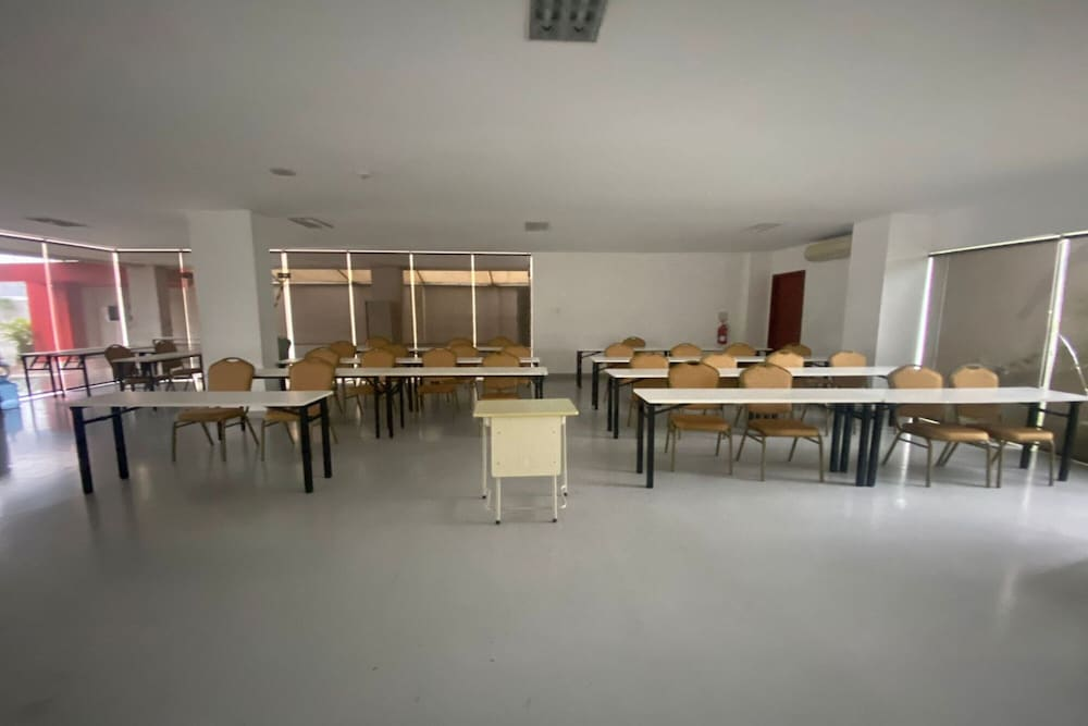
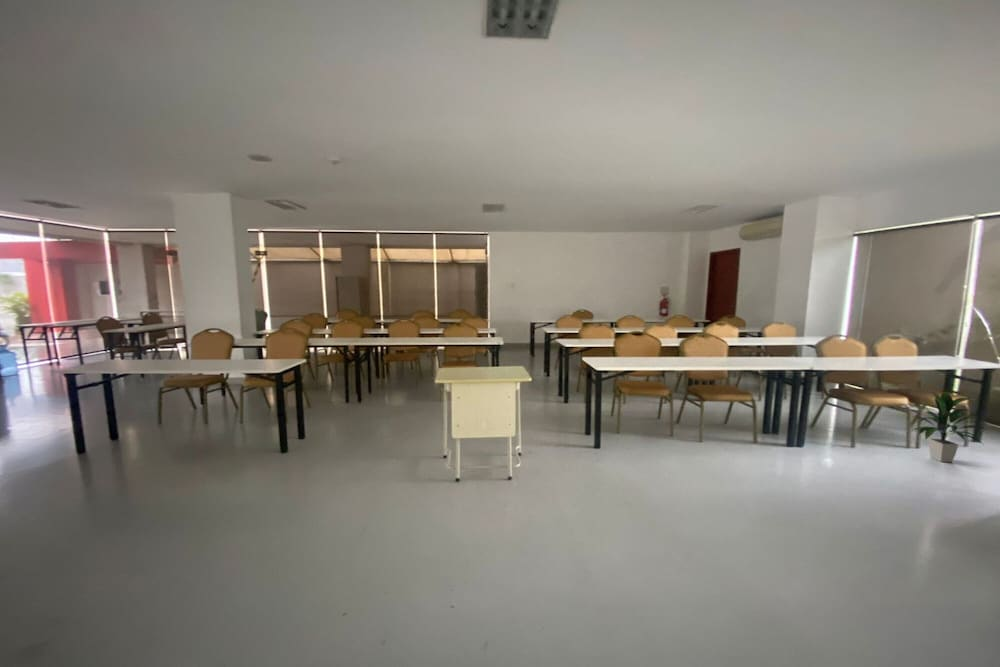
+ indoor plant (945, 424)
